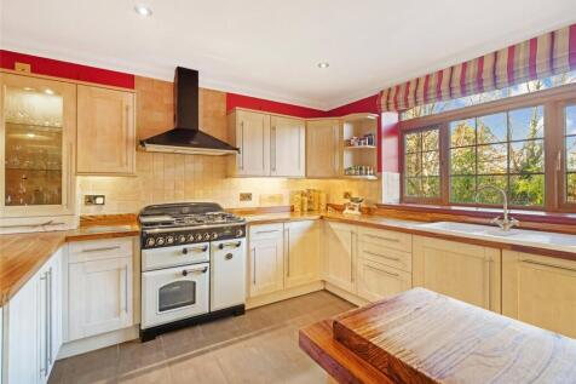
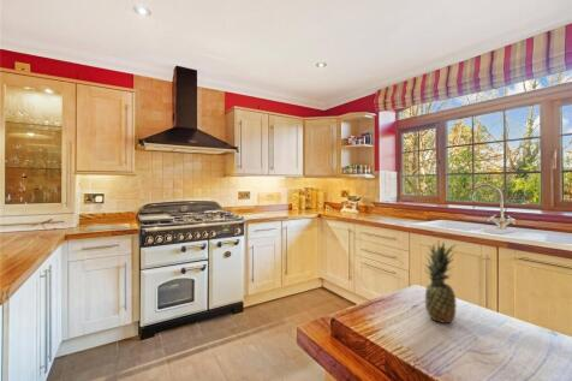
+ fruit (440, 279)
